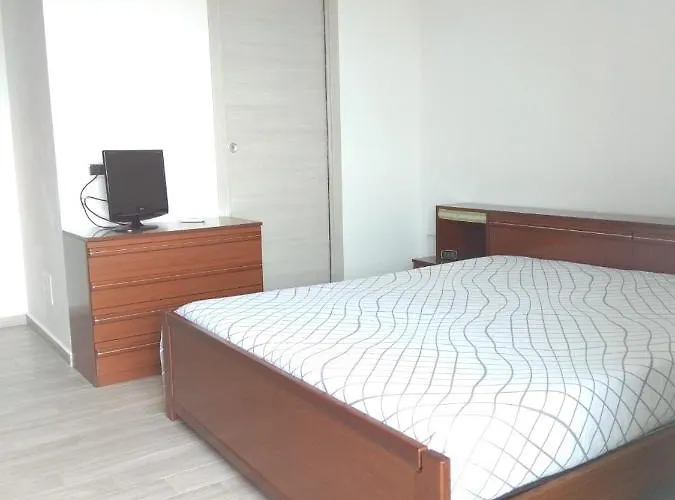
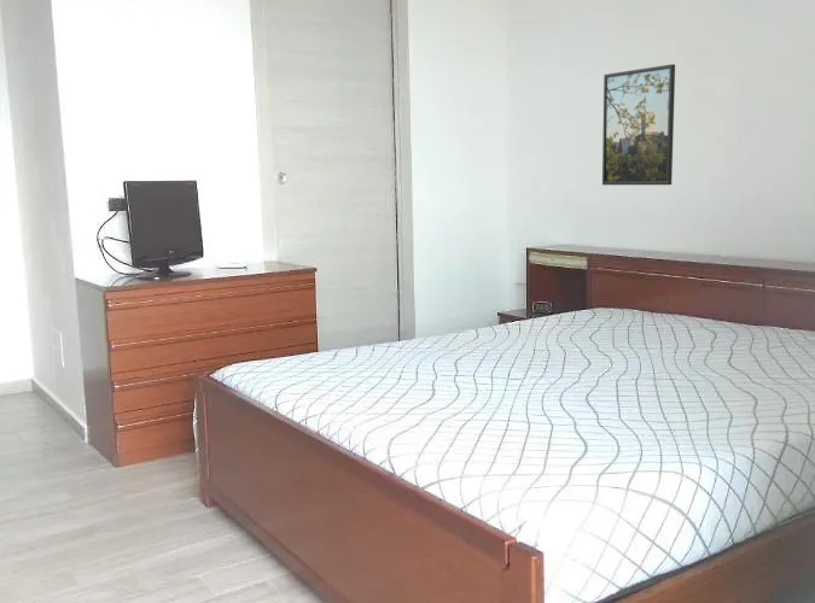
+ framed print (636, 128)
